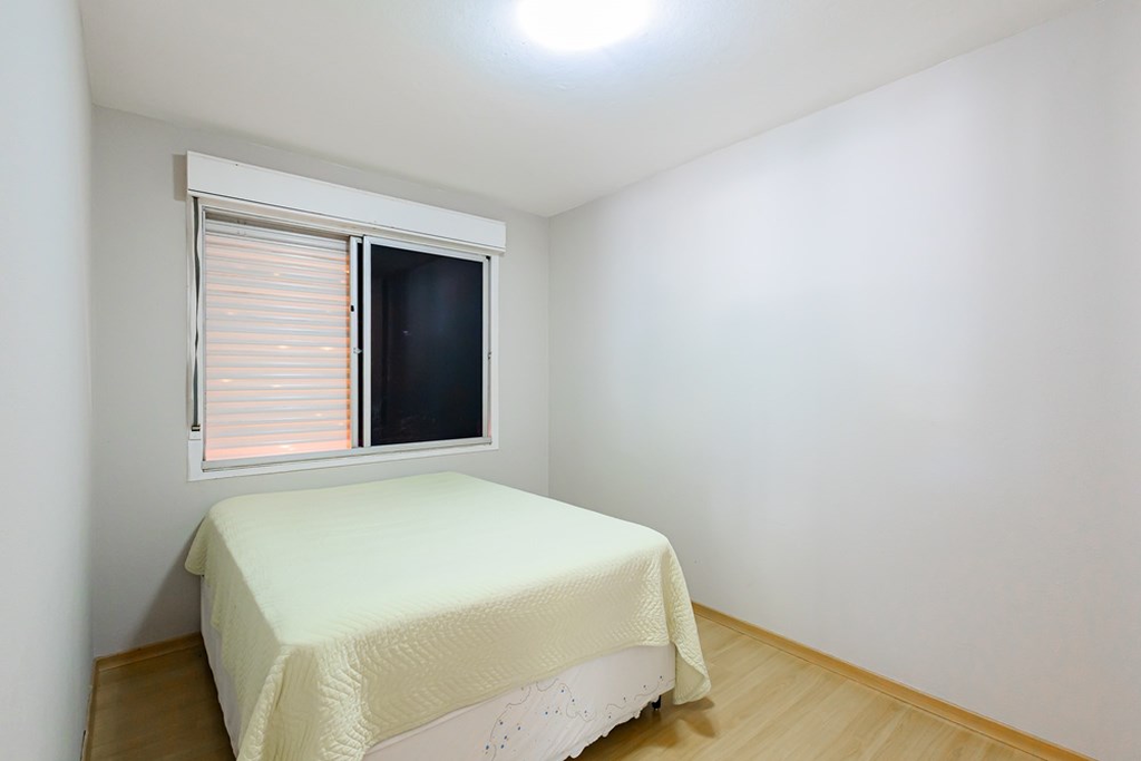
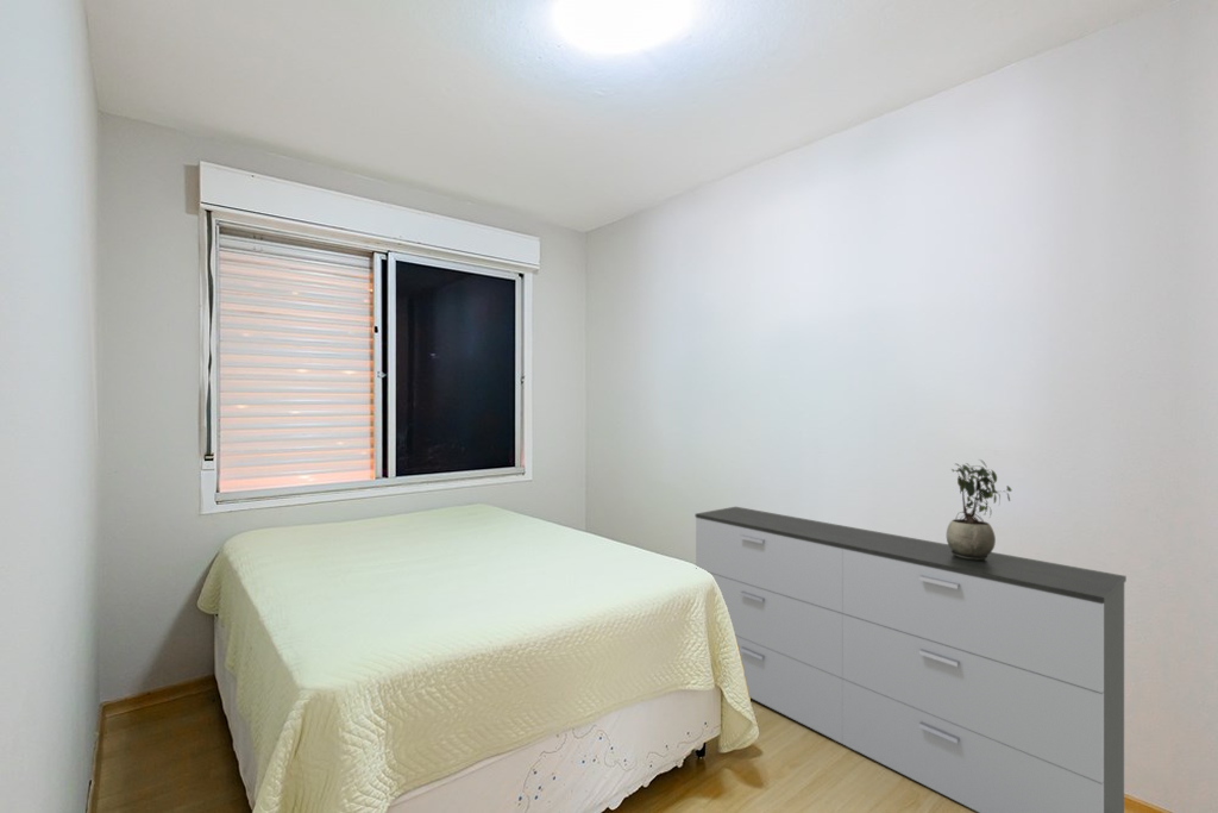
+ potted plant (979, 507)
+ dresser (861, 634)
